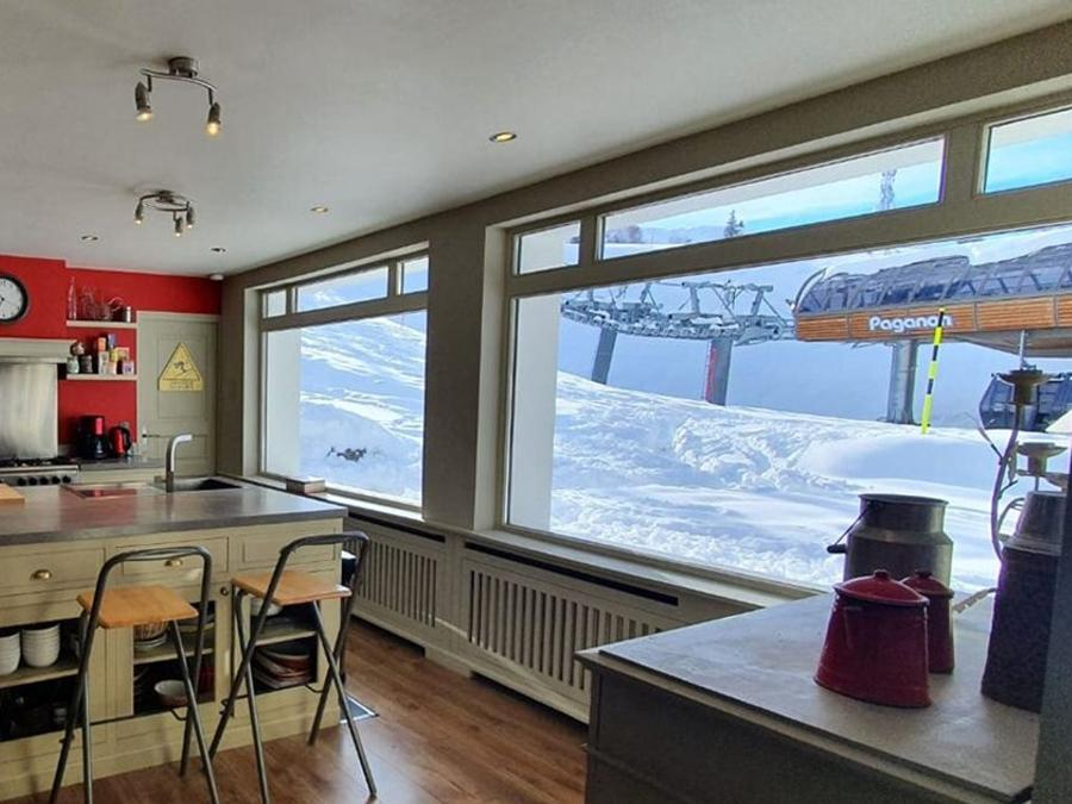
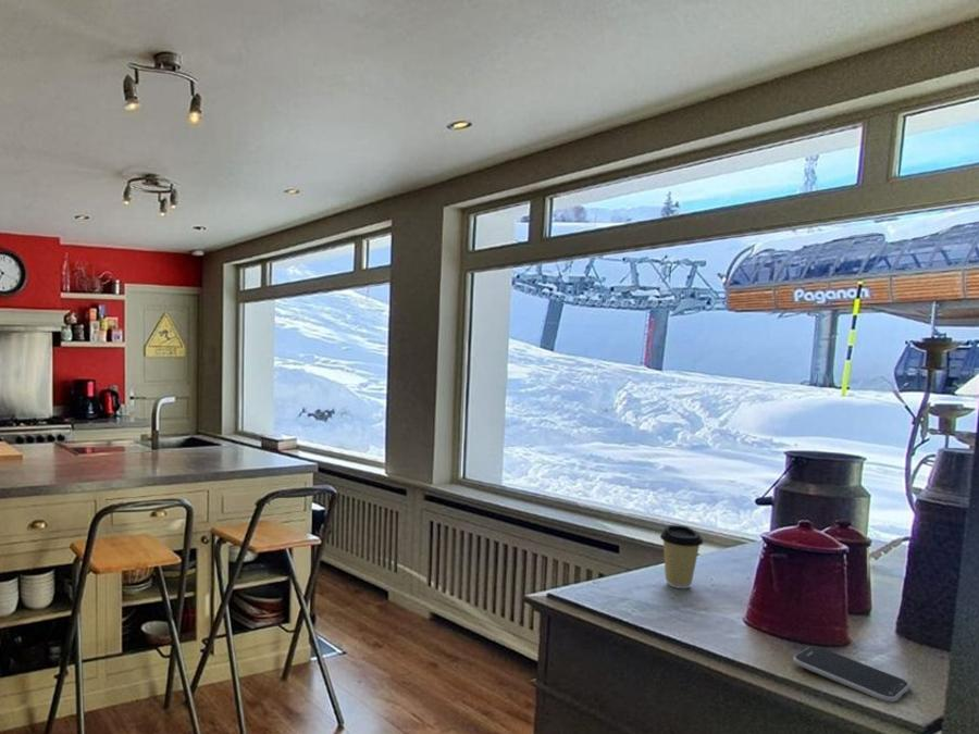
+ smartphone (848, 672)
+ coffee cup (680, 557)
